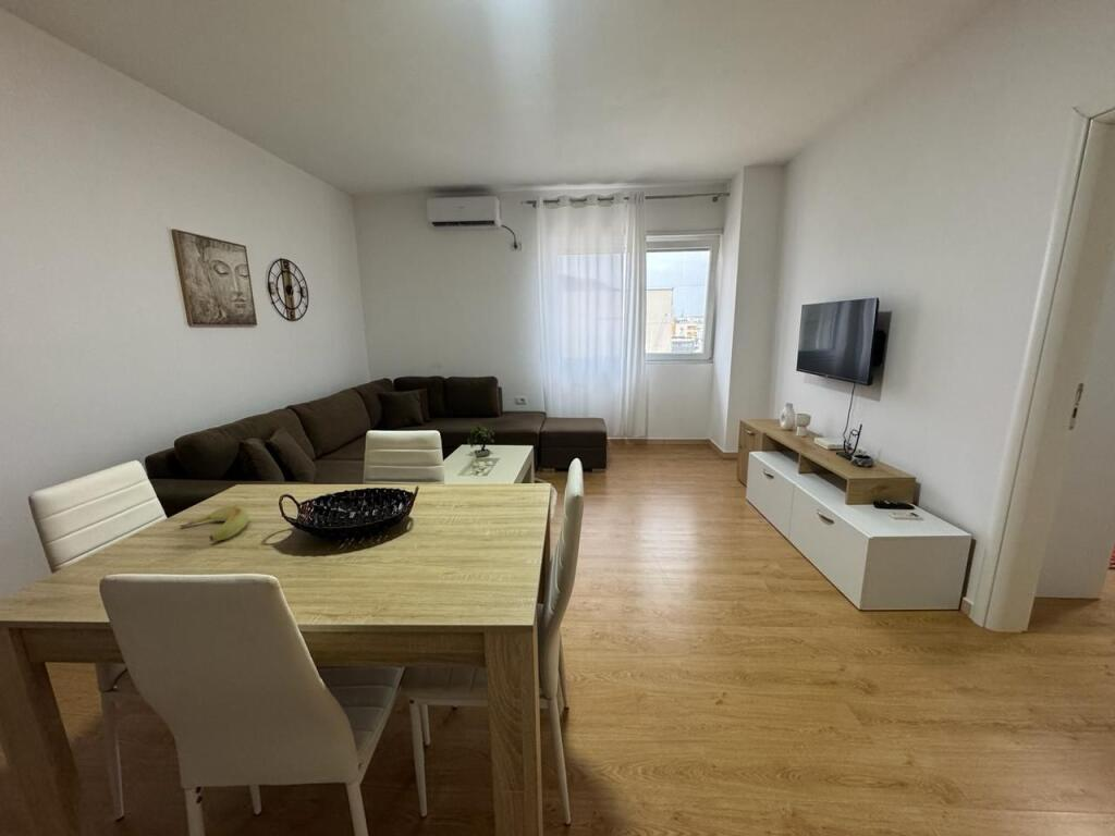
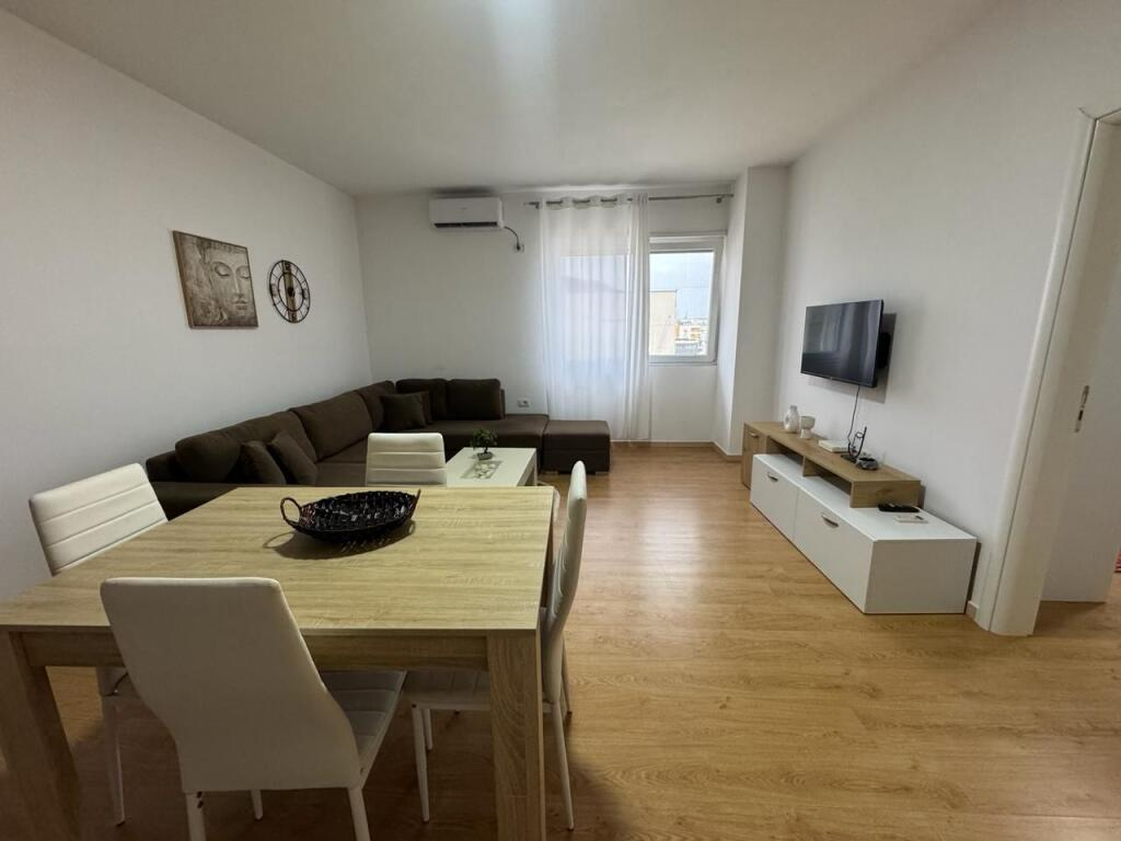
- banana (211, 519)
